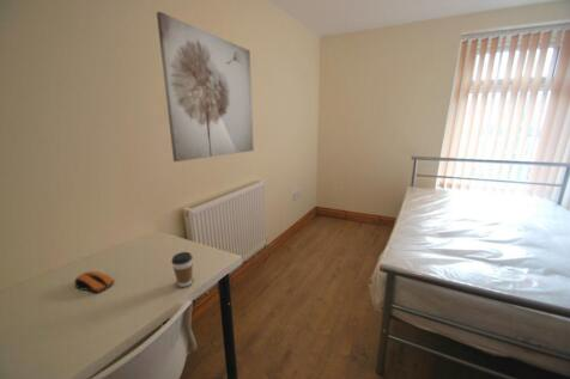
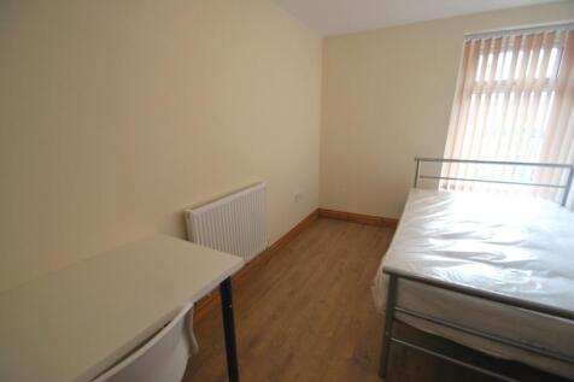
- coffee cup (183, 269)
- wall art (217, 98)
- computer mouse (92, 280)
